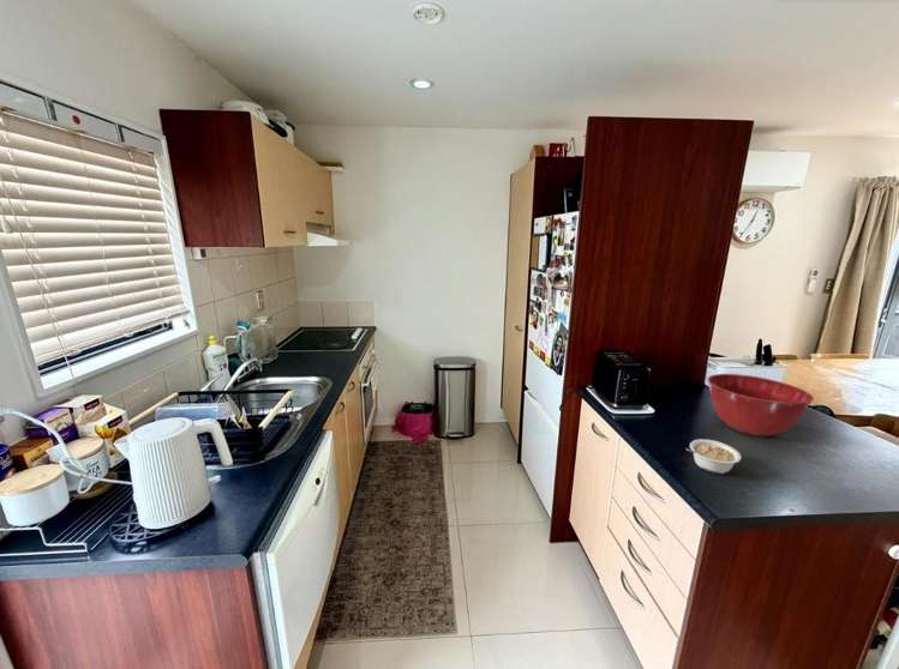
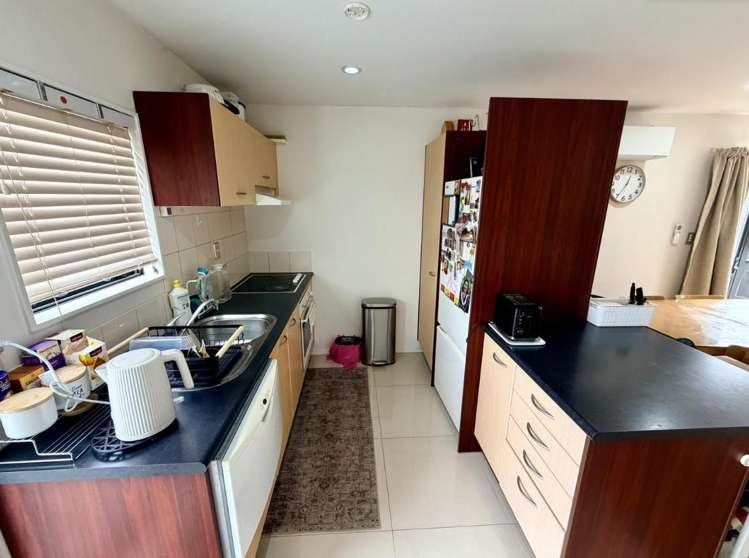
- mixing bowl (753, 406)
- legume (713, 457)
